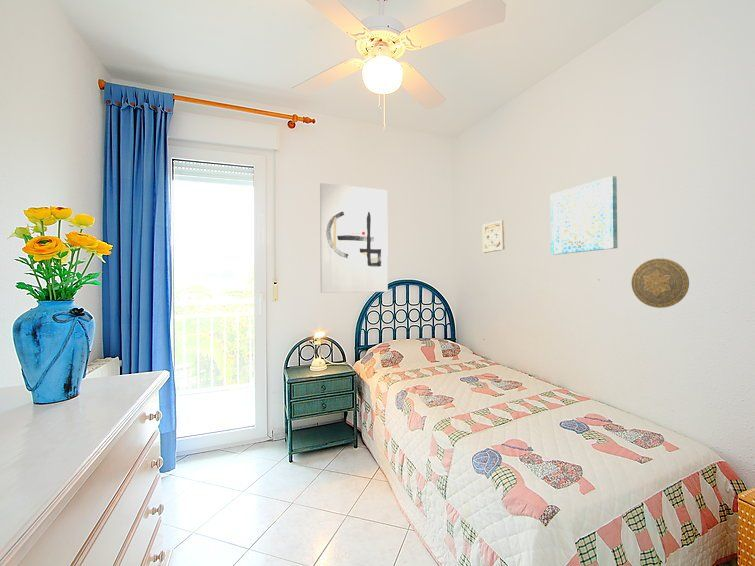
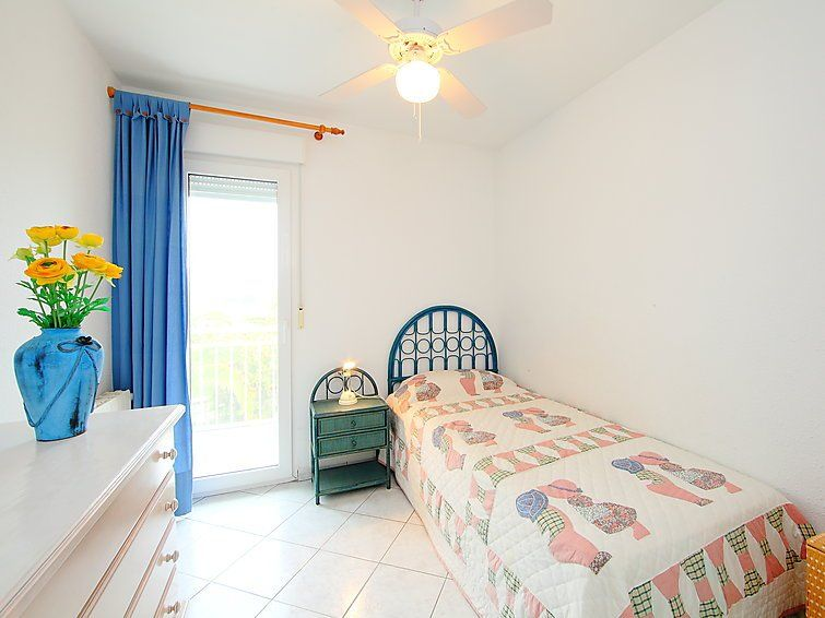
- wall ornament (492, 237)
- wall art (354, 239)
- wall art (581, 218)
- decorative plate (657, 283)
